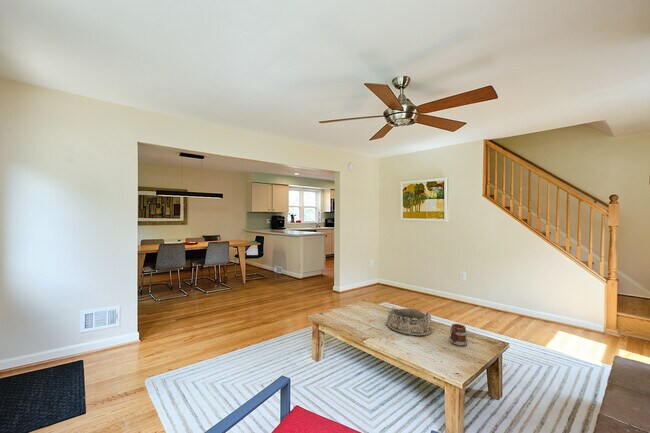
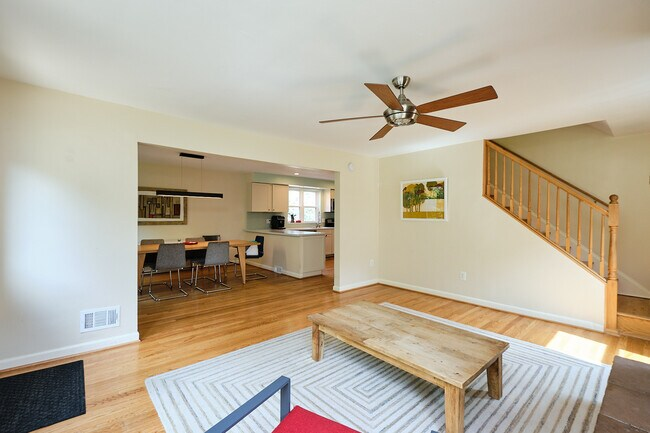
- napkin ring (408, 319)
- mug (457, 334)
